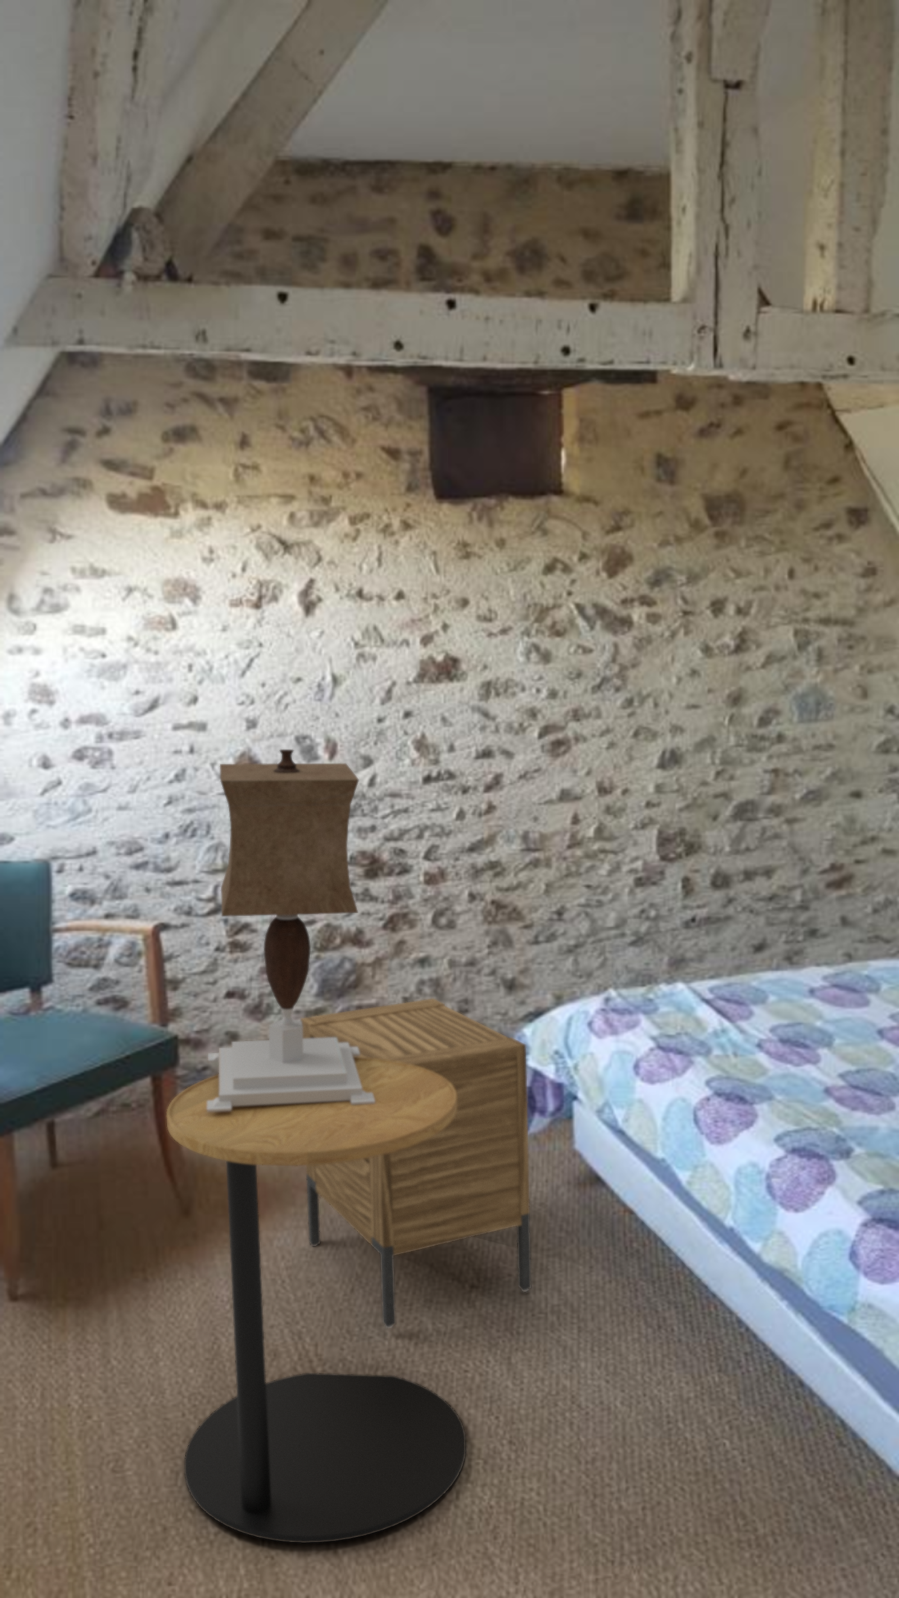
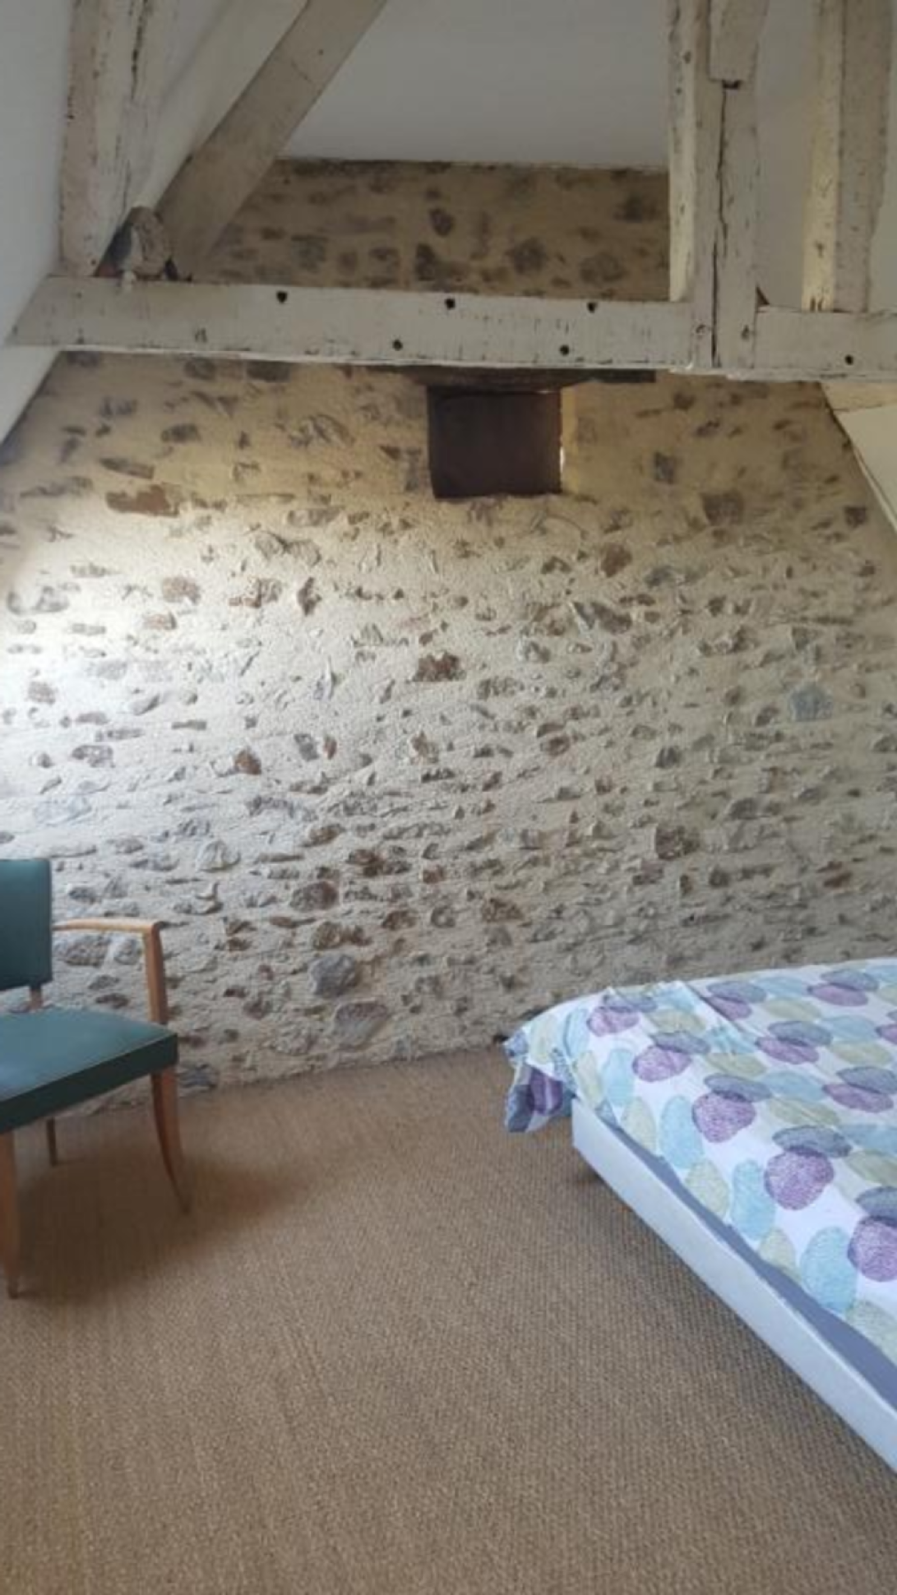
- nightstand (412, 1150)
- table lamp (281, 919)
- side table (261, 1280)
